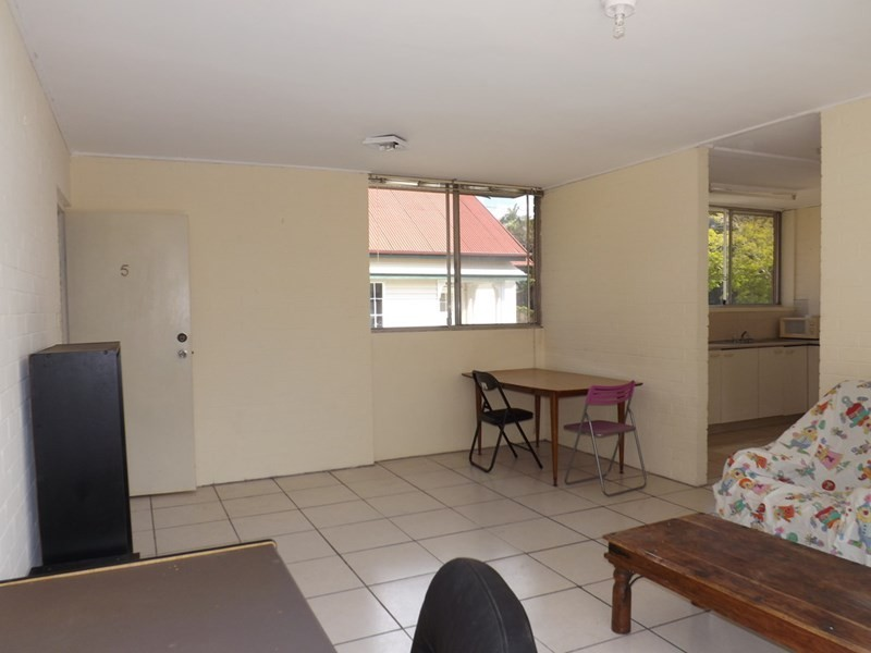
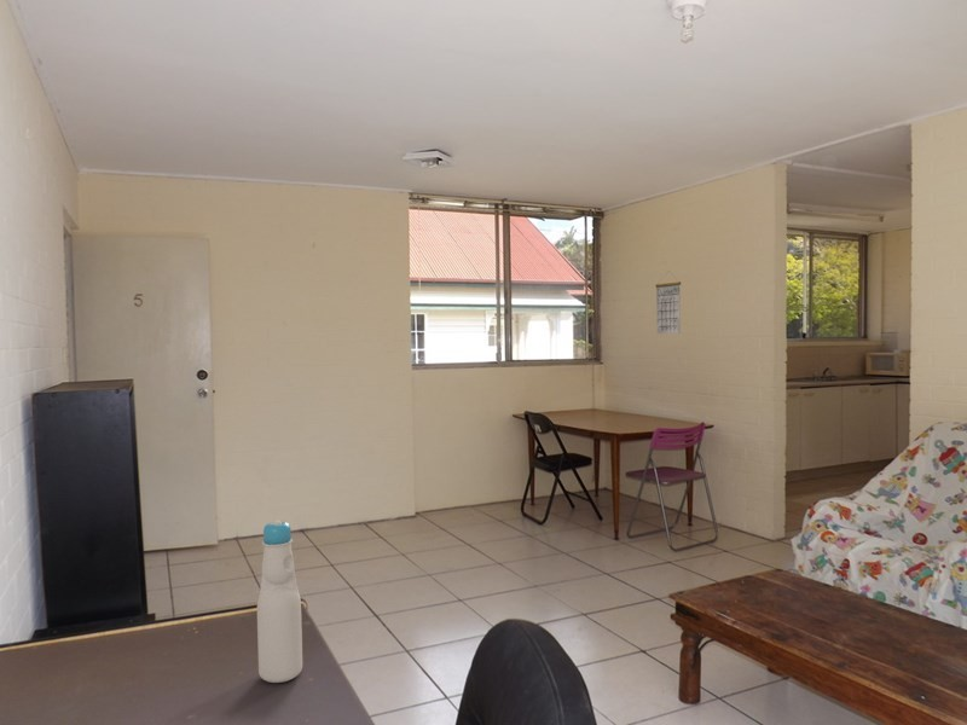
+ calendar (667, 302)
+ bottle (278, 598)
